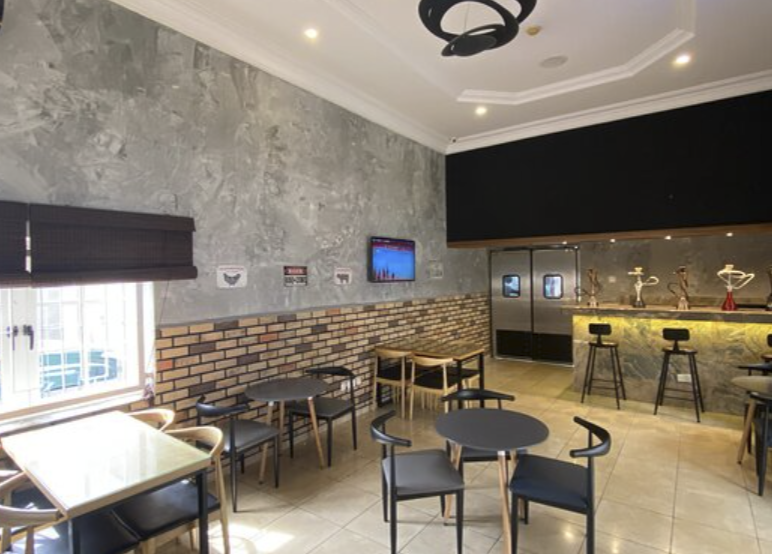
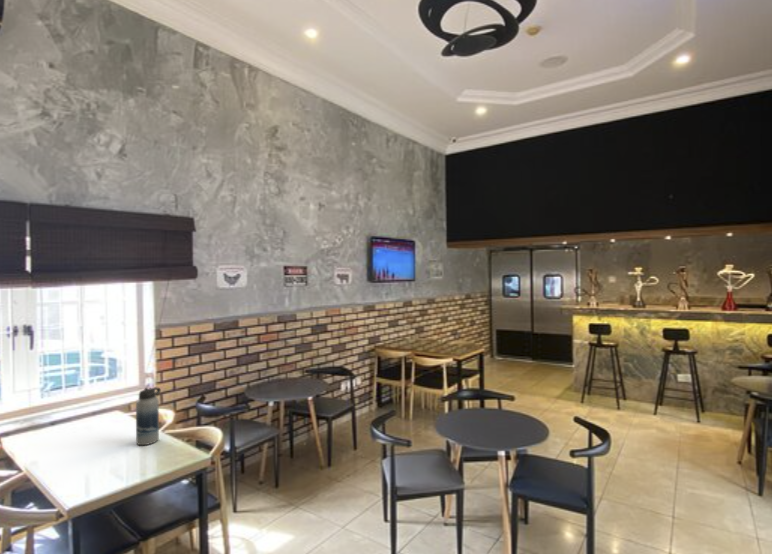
+ water bottle (149, 414)
